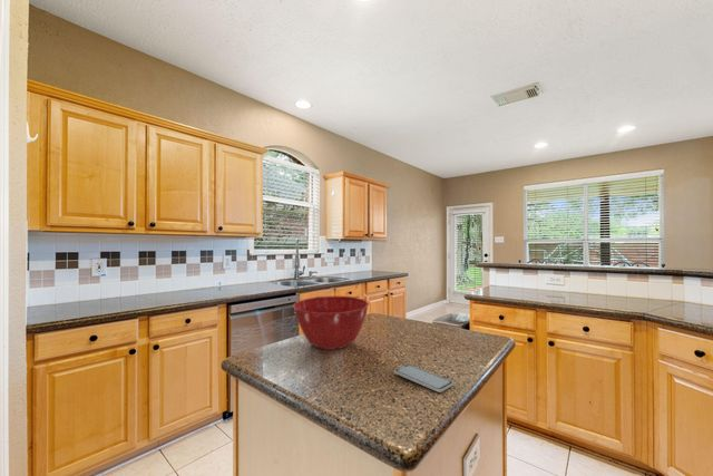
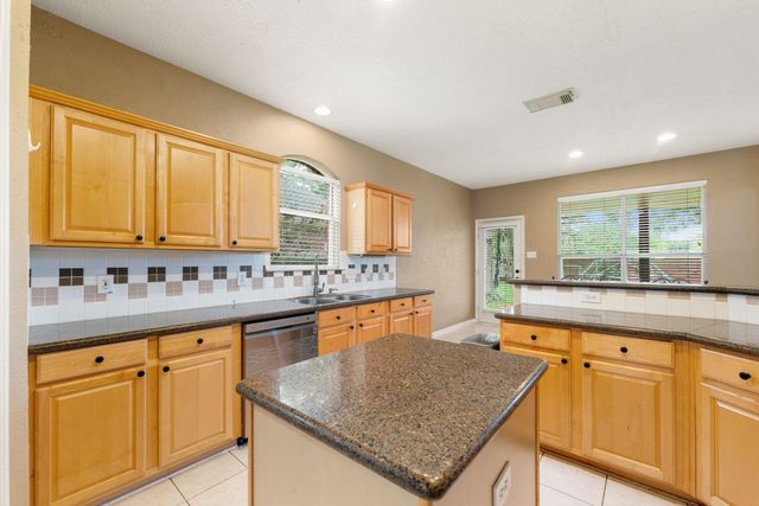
- smartphone (422, 377)
- mixing bowl (331, 322)
